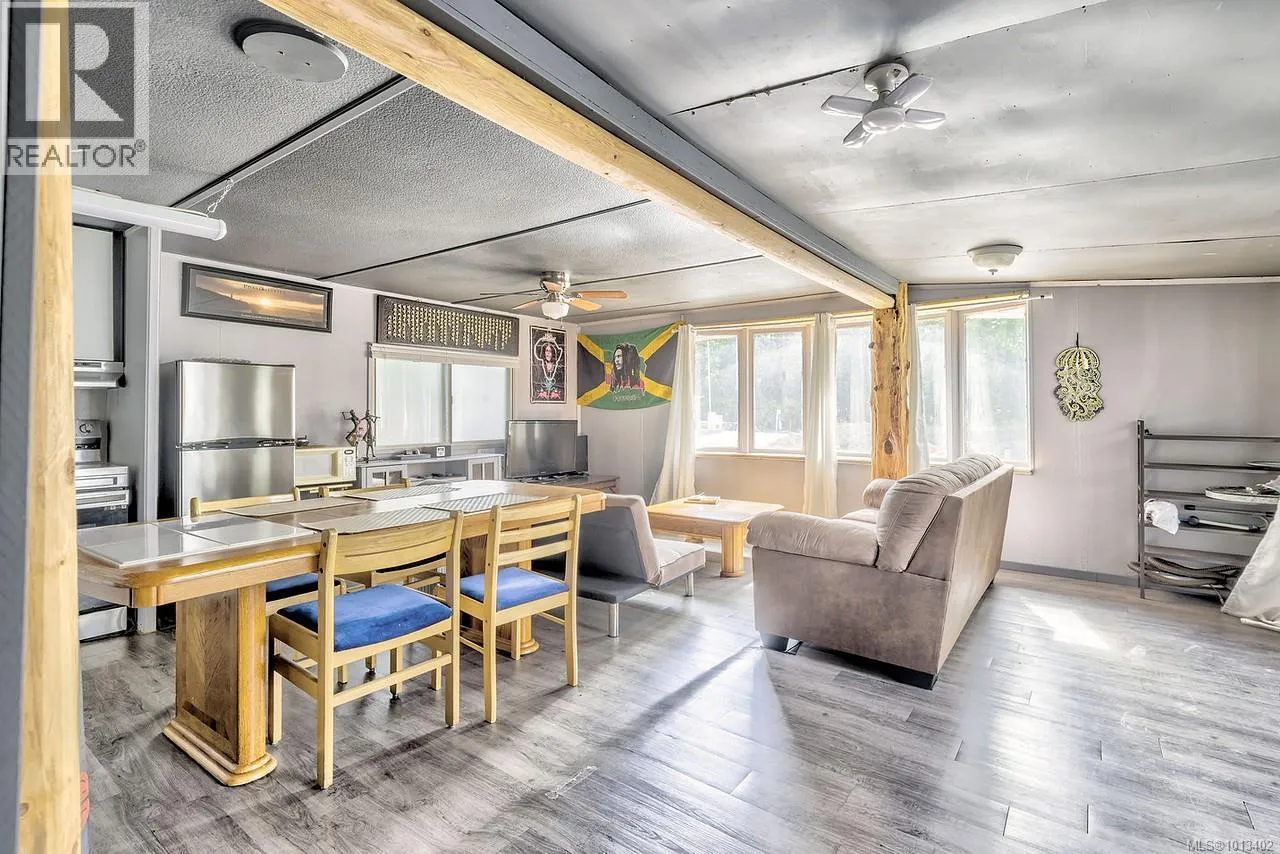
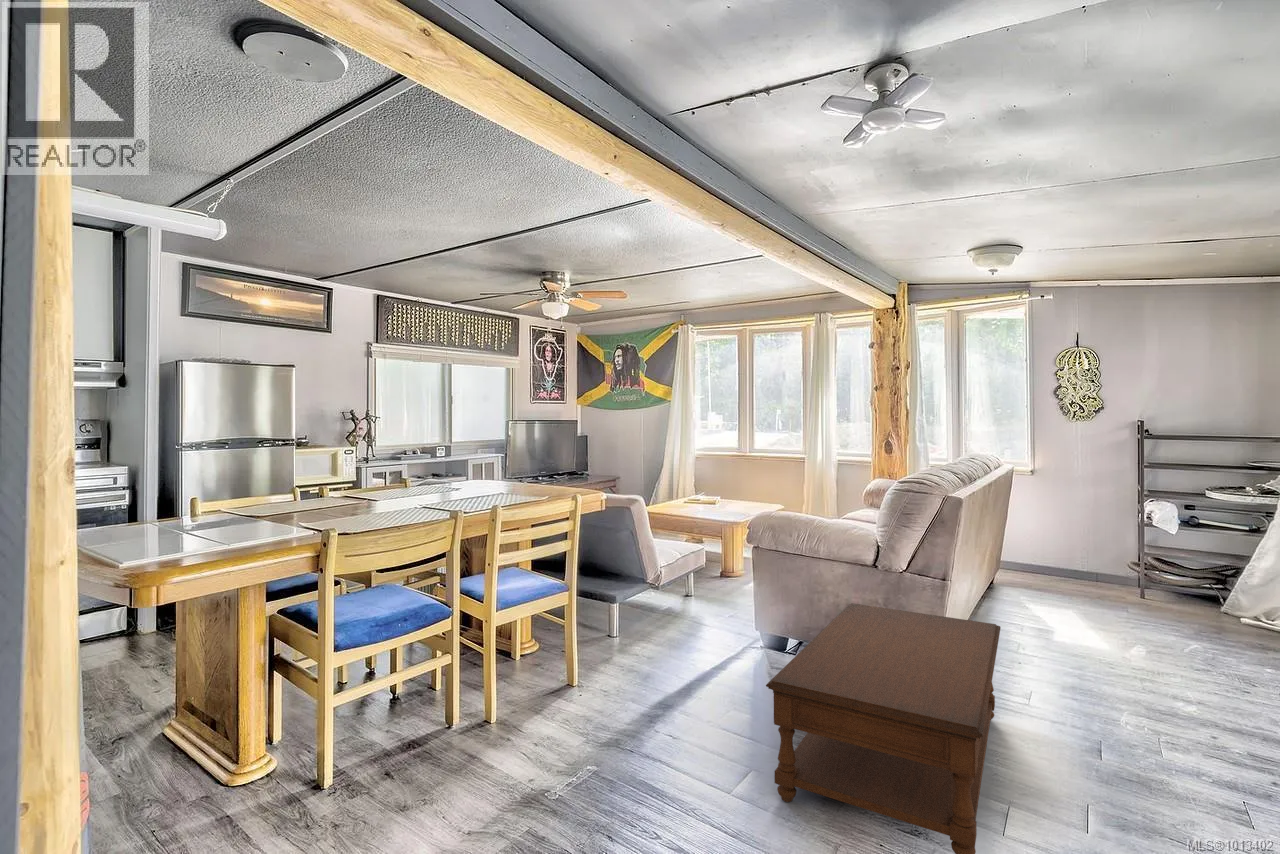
+ coffee table (898, 701)
